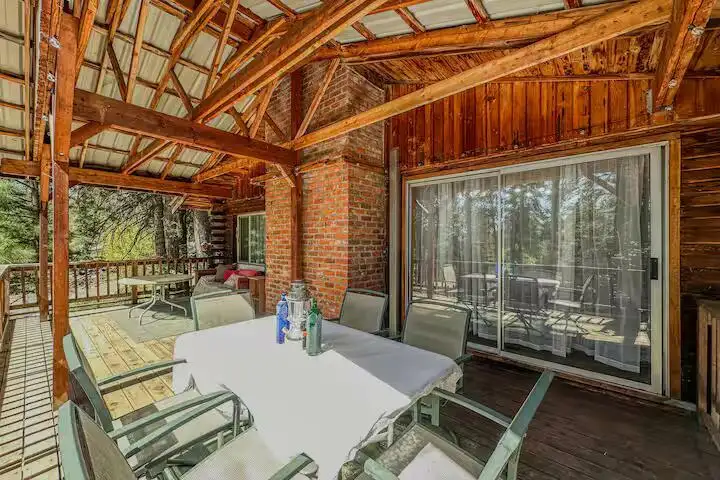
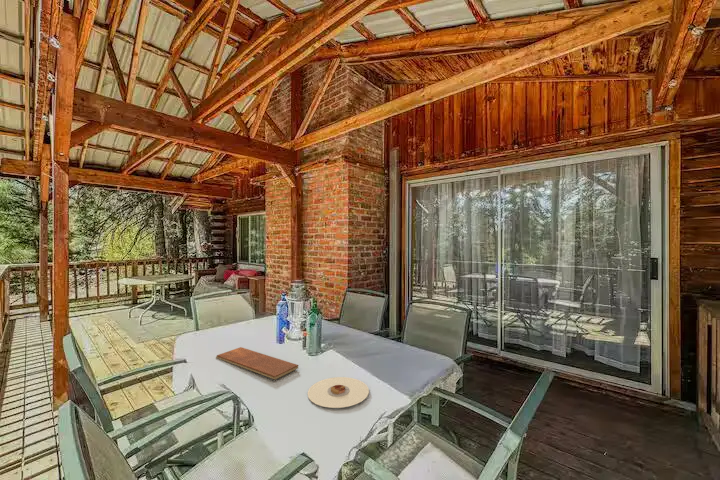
+ chopping board (255, 361)
+ plate (338, 389)
